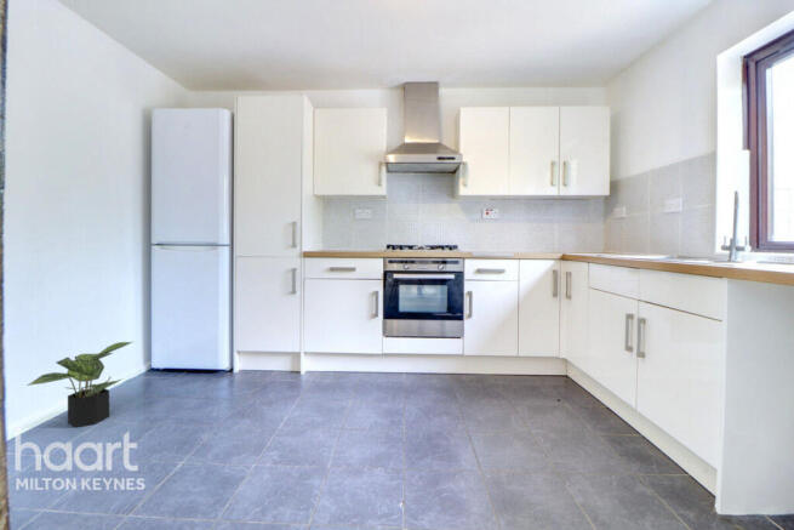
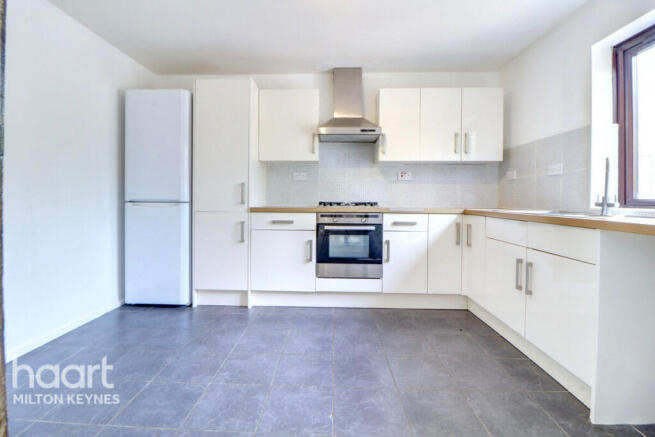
- potted plant (90, 382)
